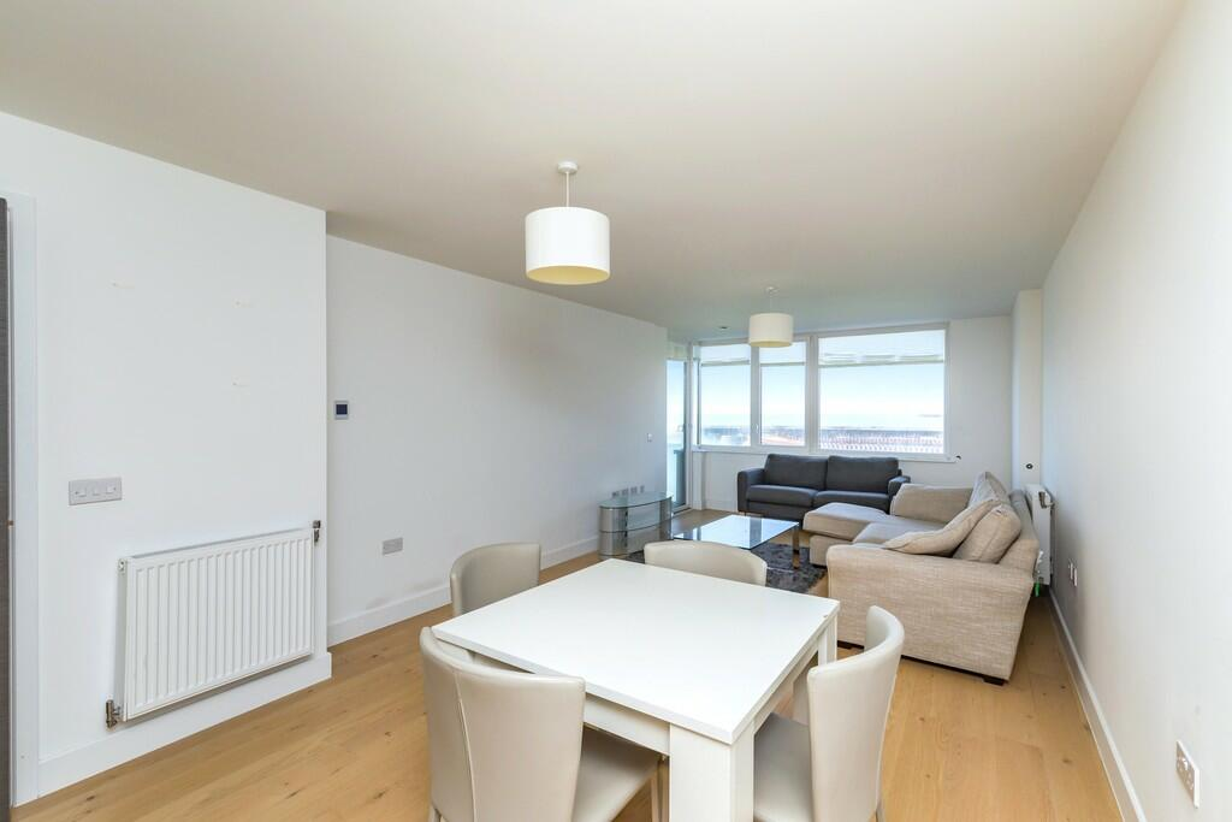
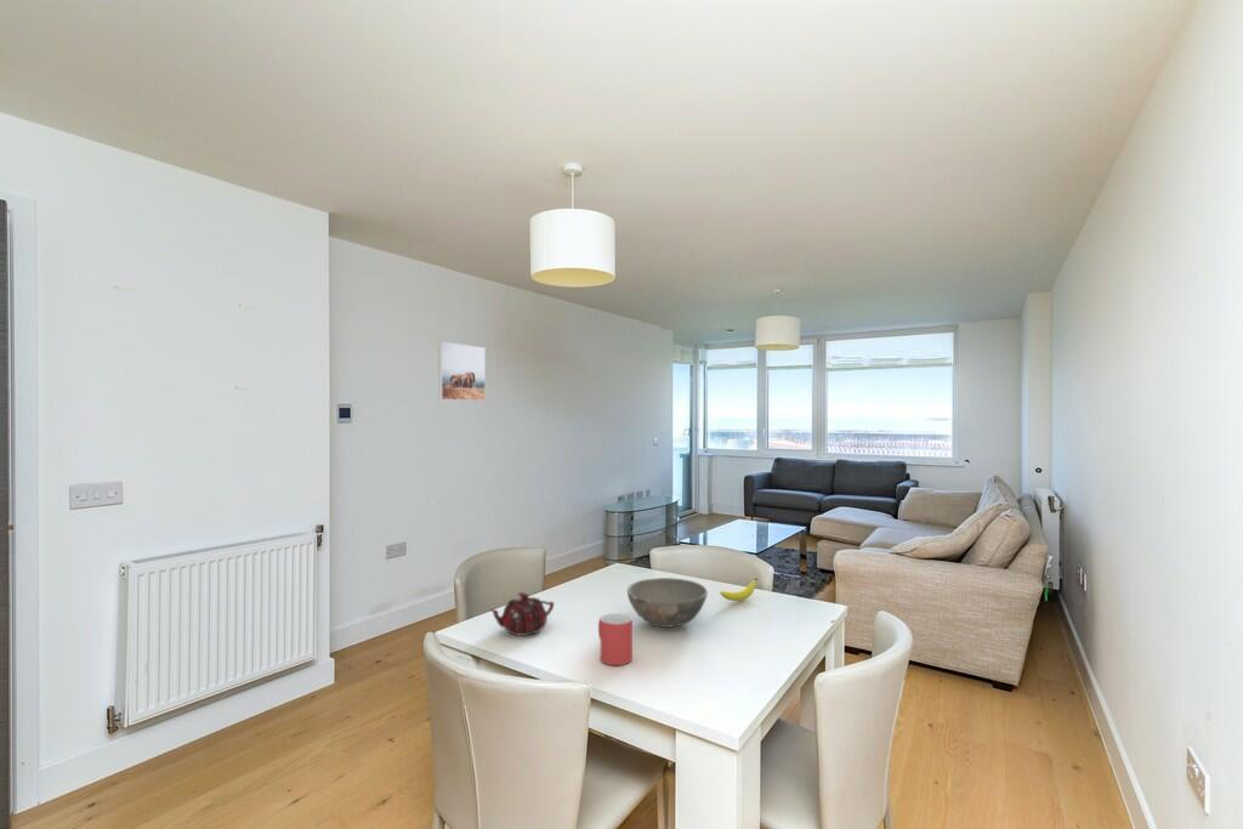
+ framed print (462, 373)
+ teapot (522, 612)
+ bowl (666, 606)
+ mug (612, 636)
+ banana (738, 591)
